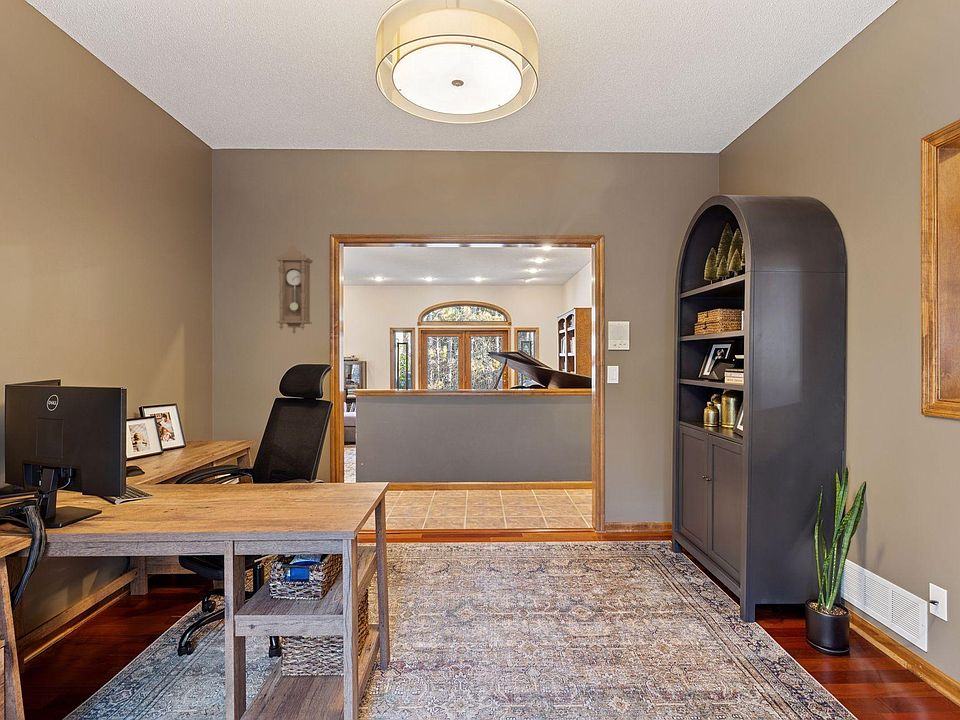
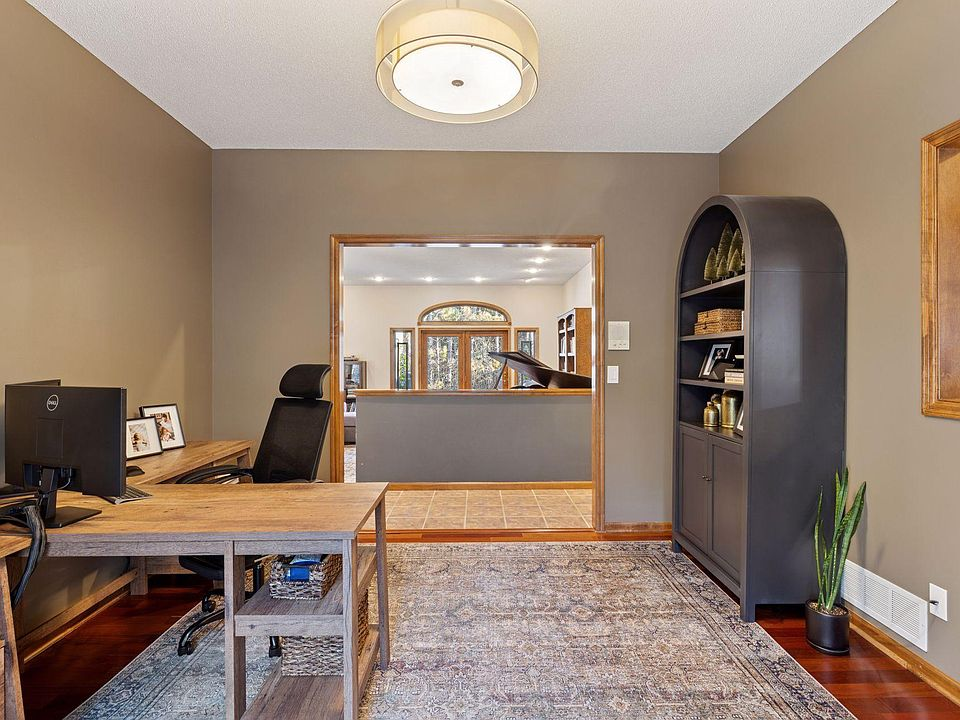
- pendulum clock (294, 289)
